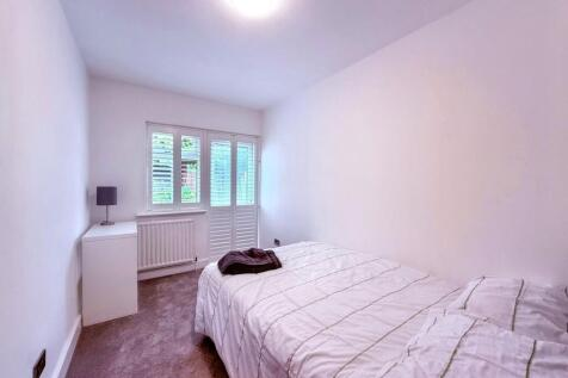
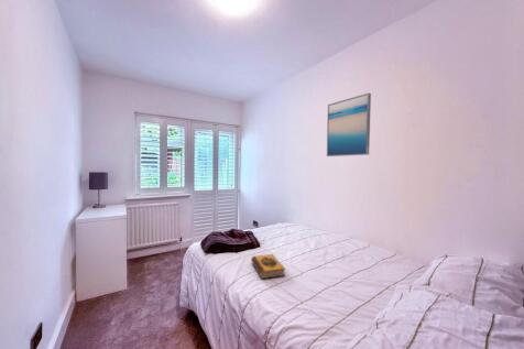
+ wall art (347, 128)
+ hardback book (266, 265)
